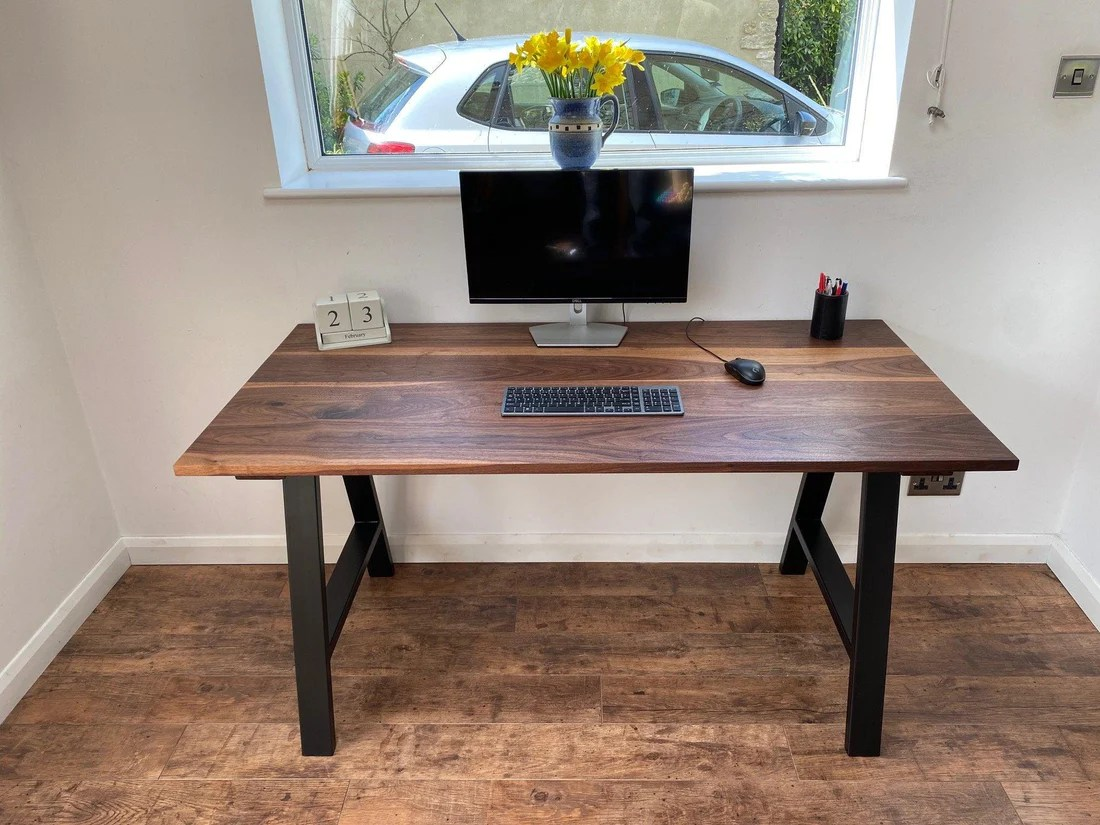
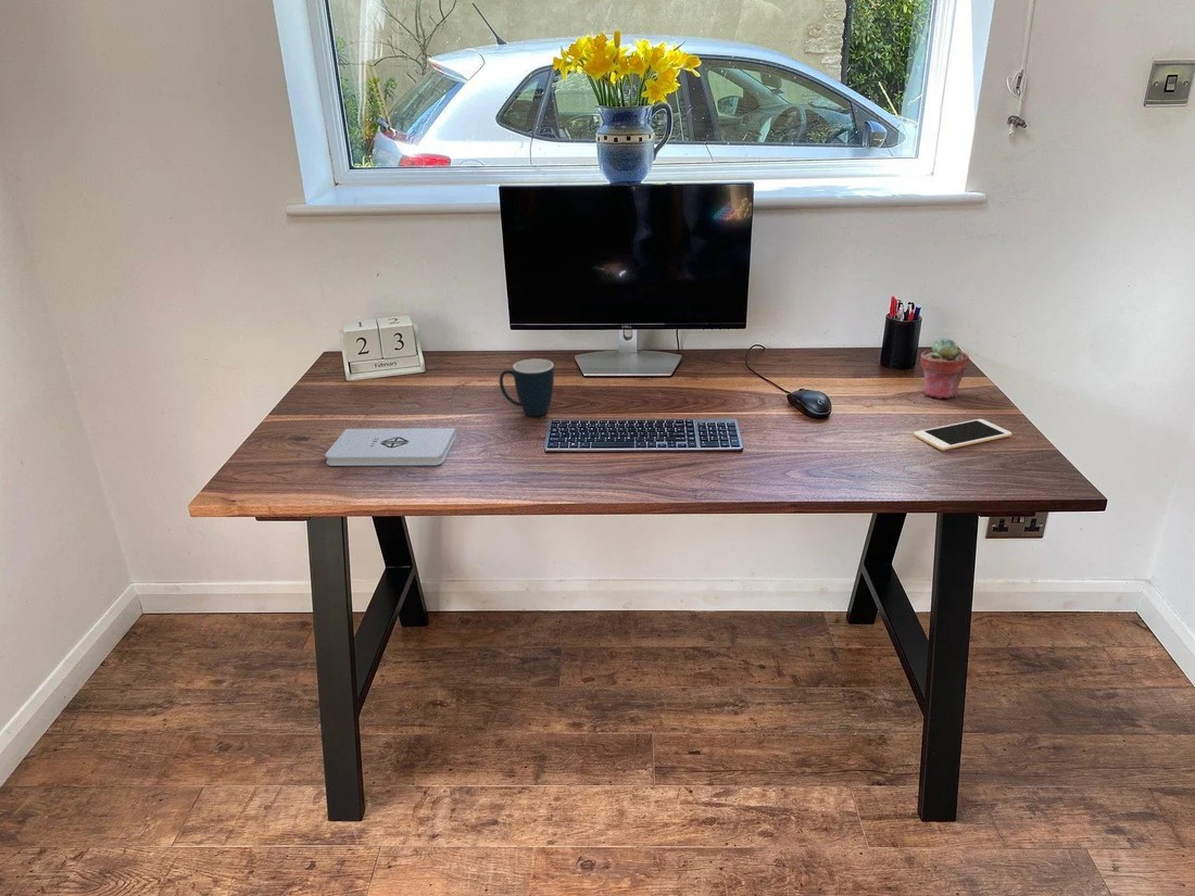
+ cell phone (961, 433)
+ mug (526, 389)
+ notepad (391, 445)
+ potted succulent (943, 366)
